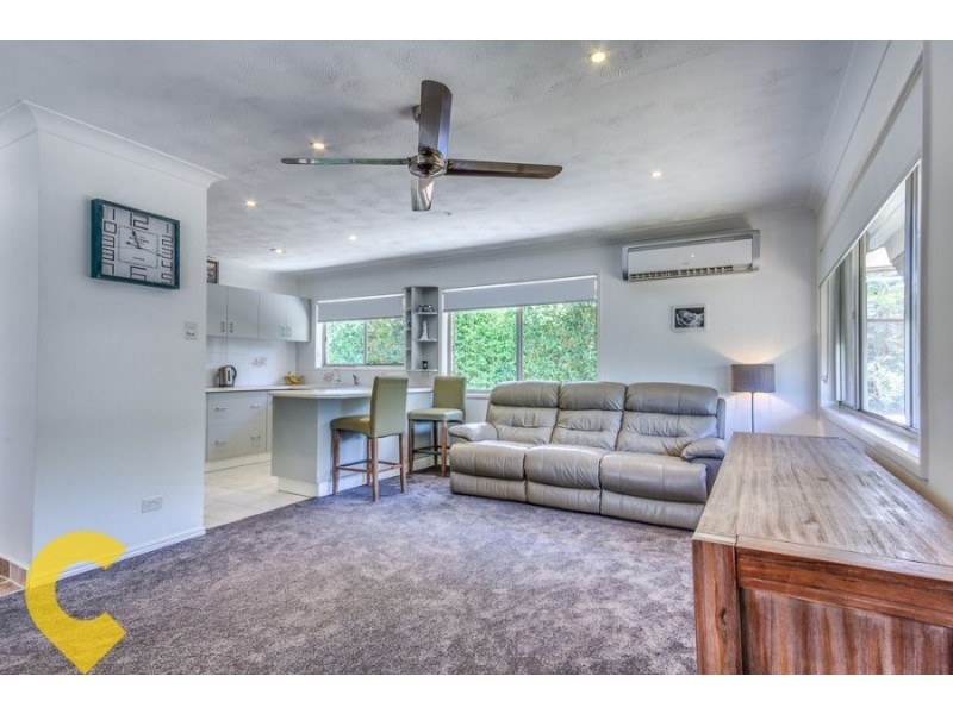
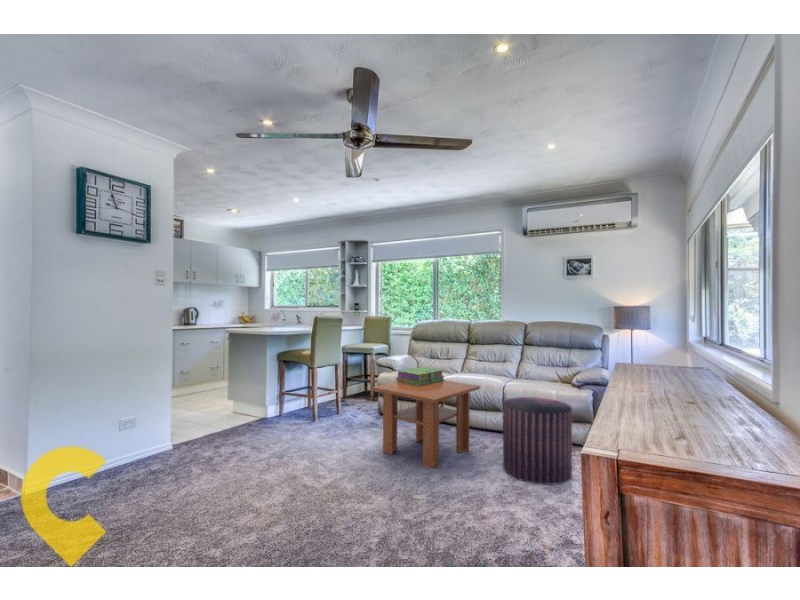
+ coffee table (426, 418)
+ stack of books (420, 375)
+ stool (536, 437)
